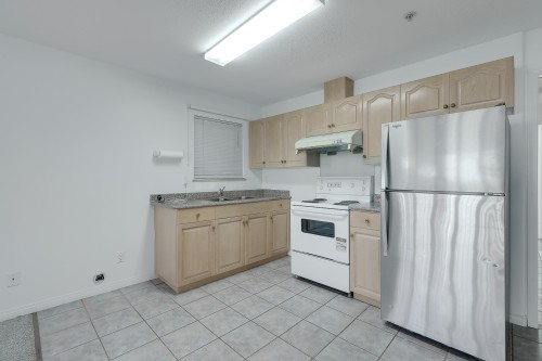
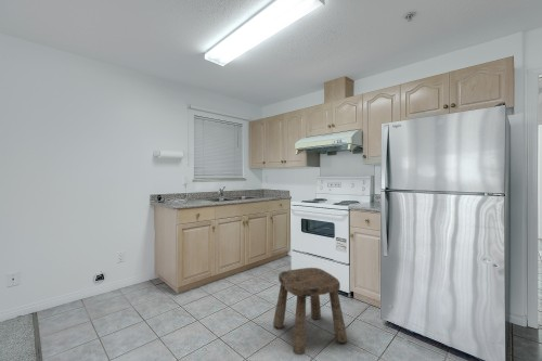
+ stool (310, 302)
